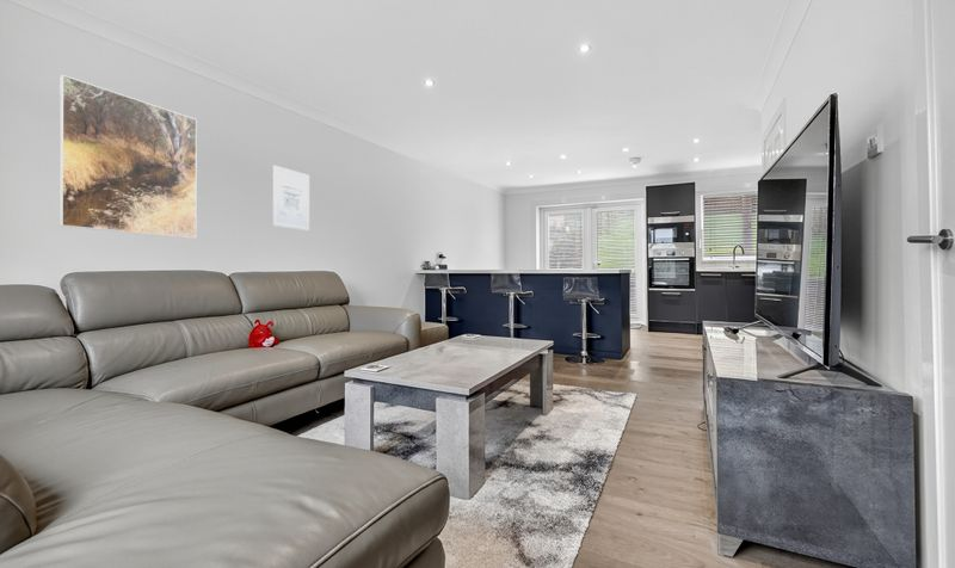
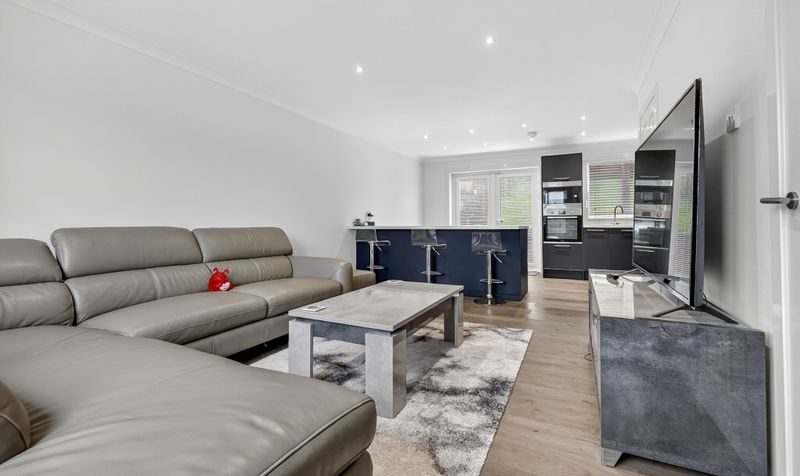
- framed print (135, 166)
- wall art (291, 199)
